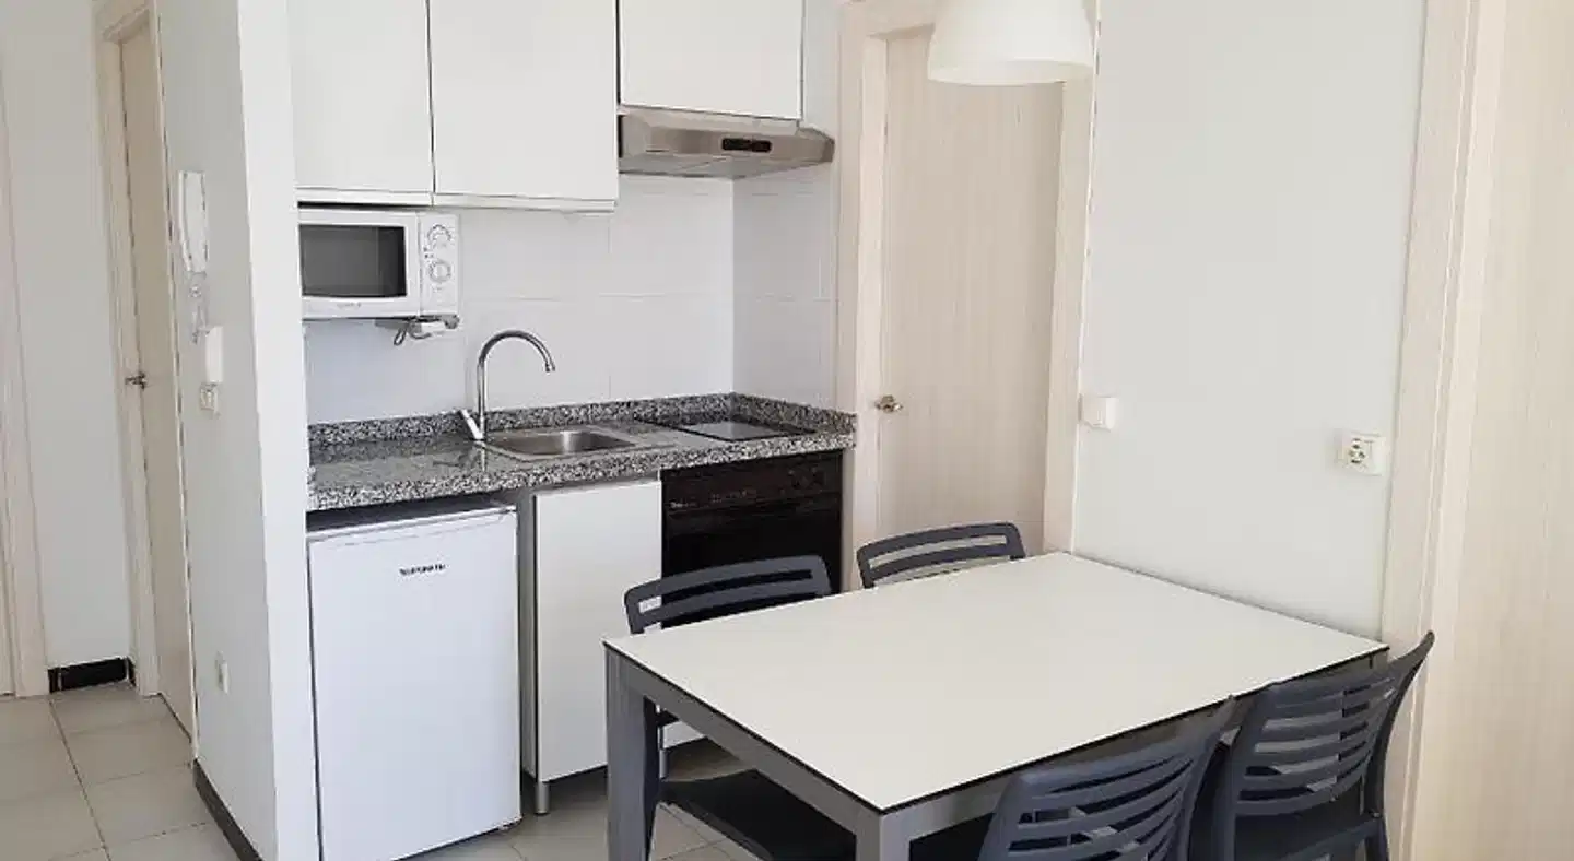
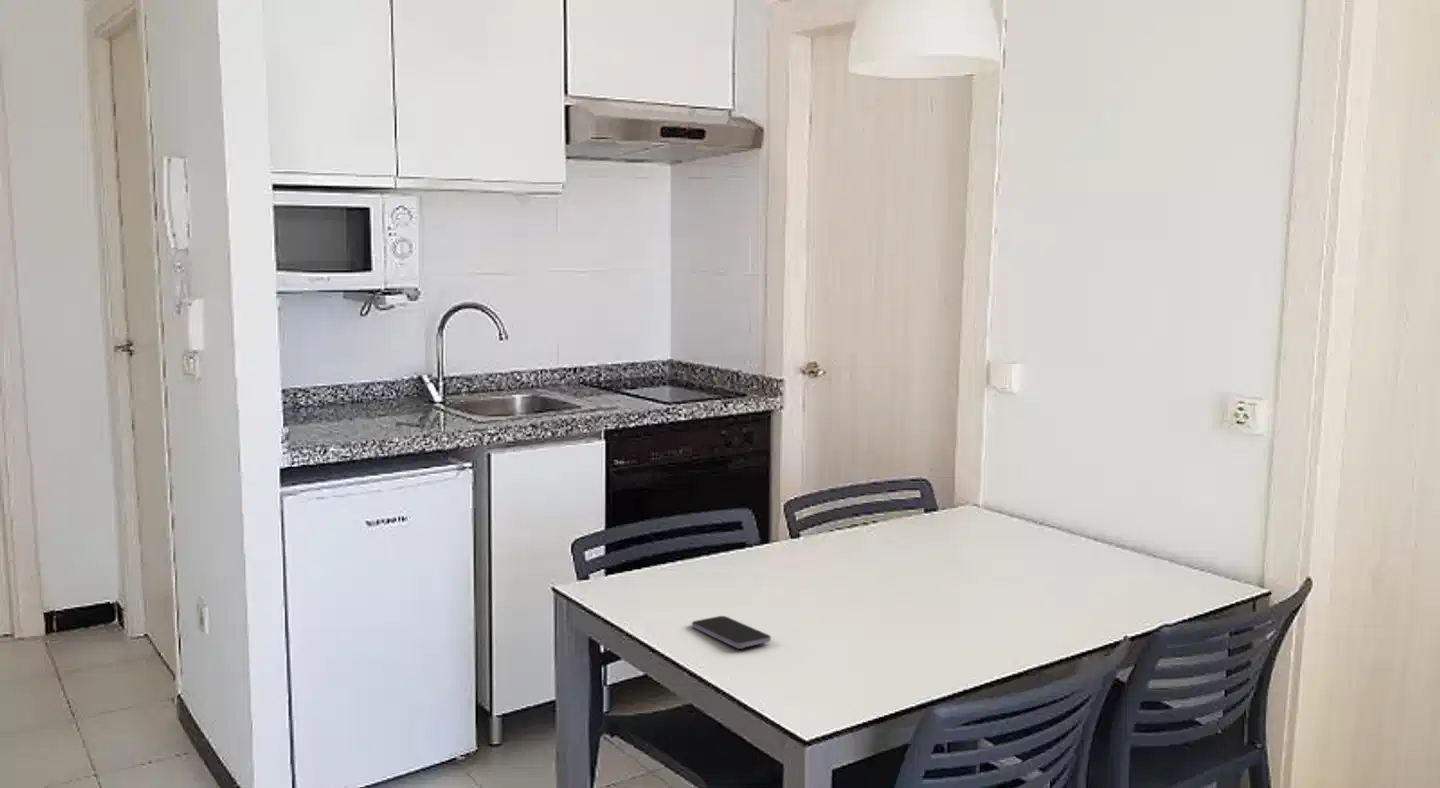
+ smartphone (730, 631)
